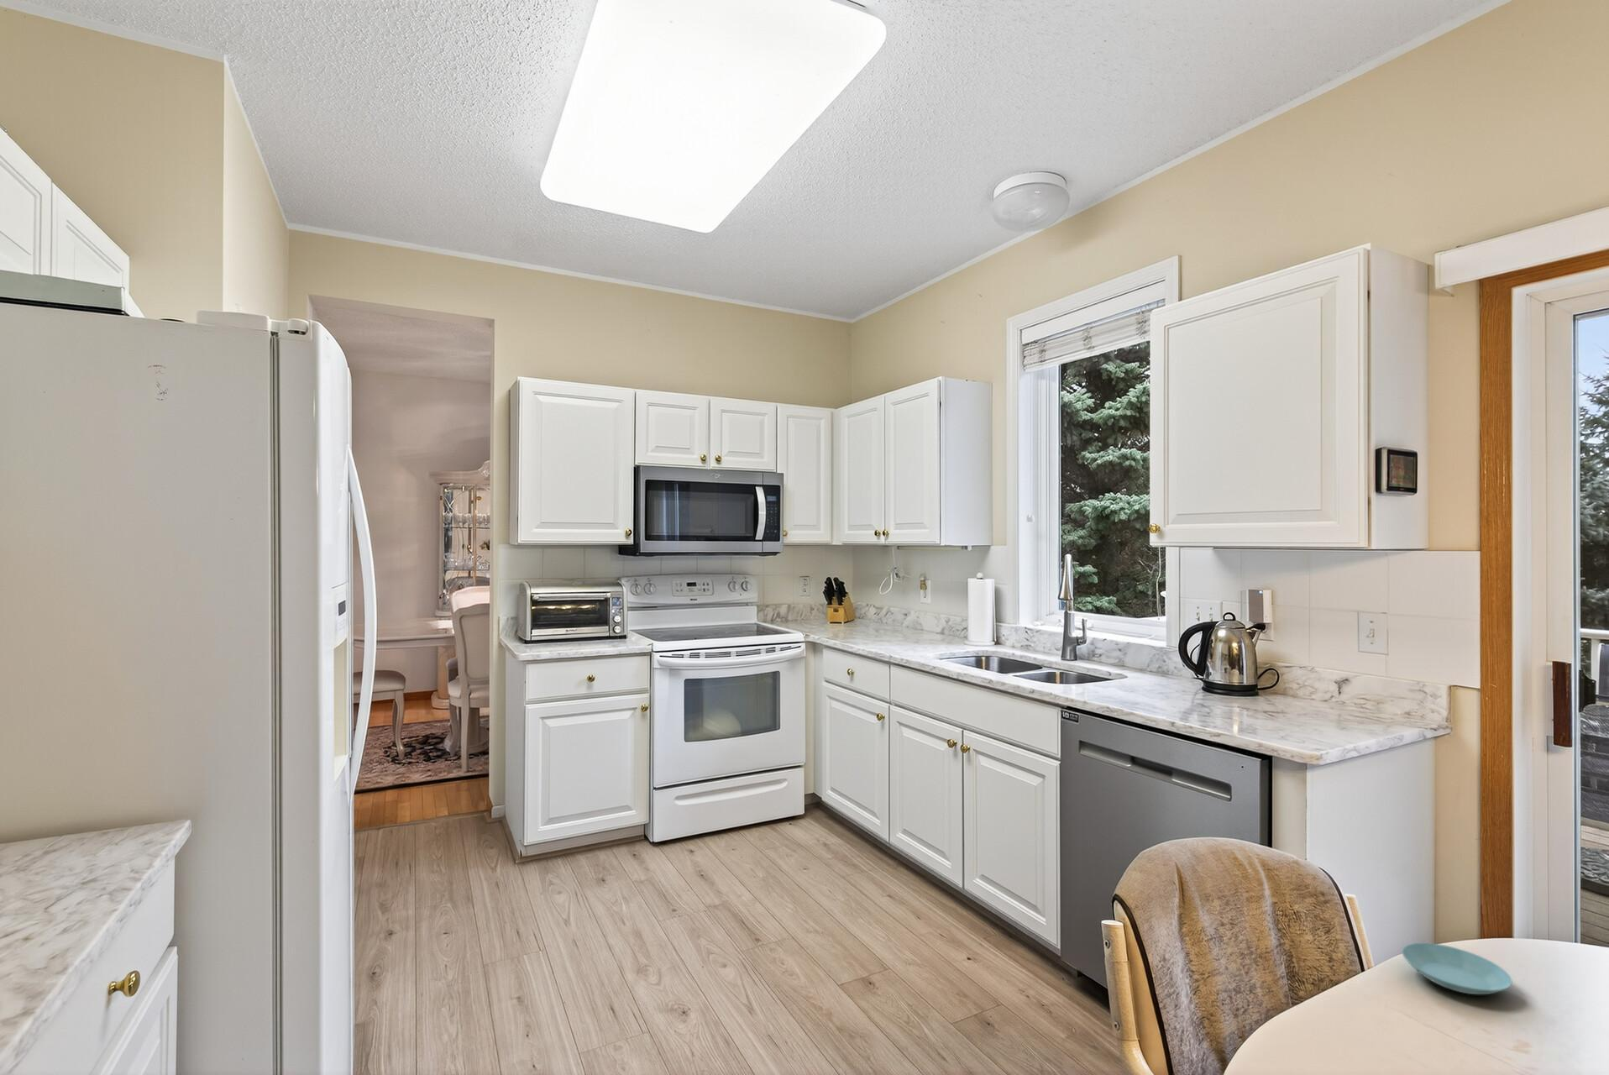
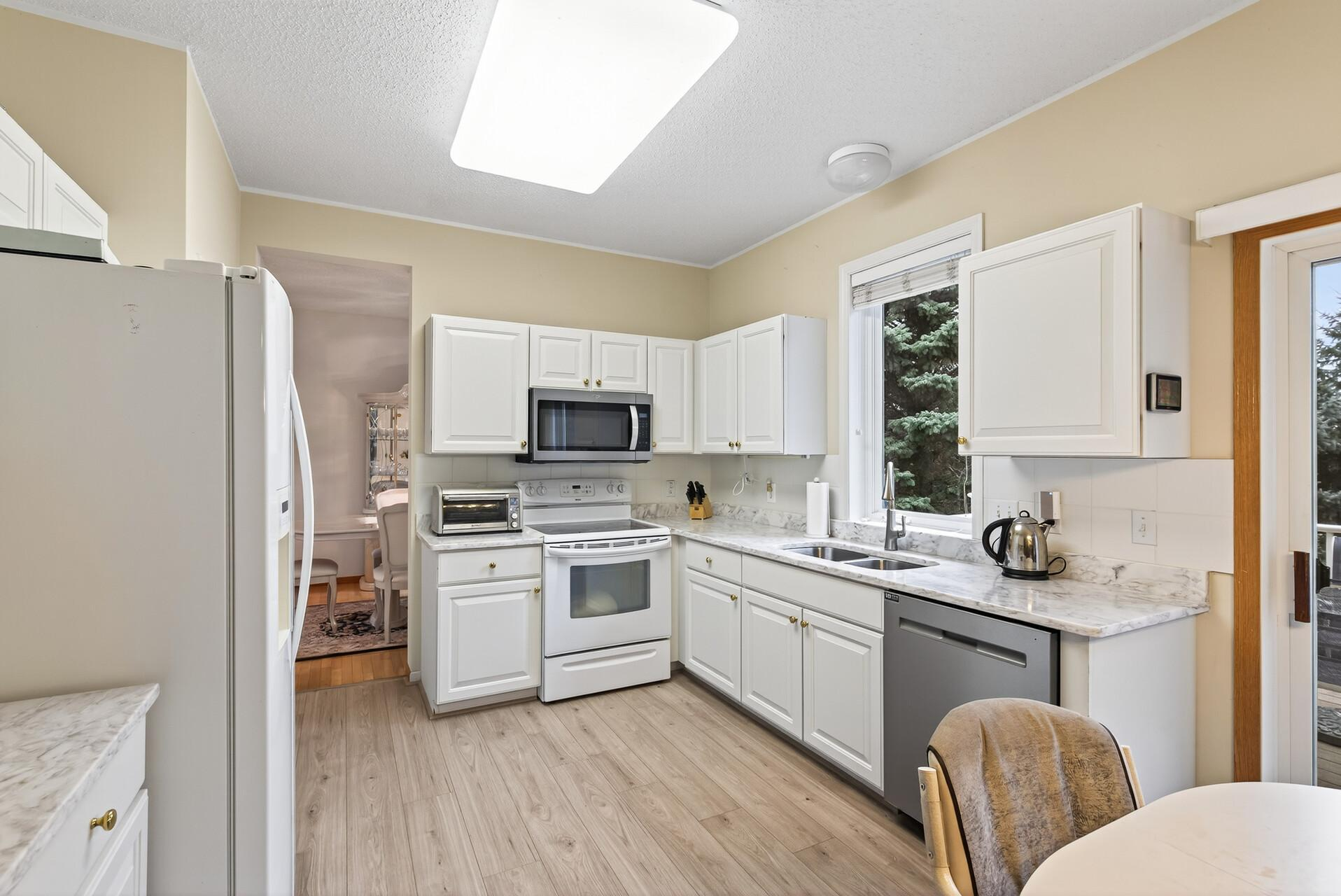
- saucer (1454, 973)
